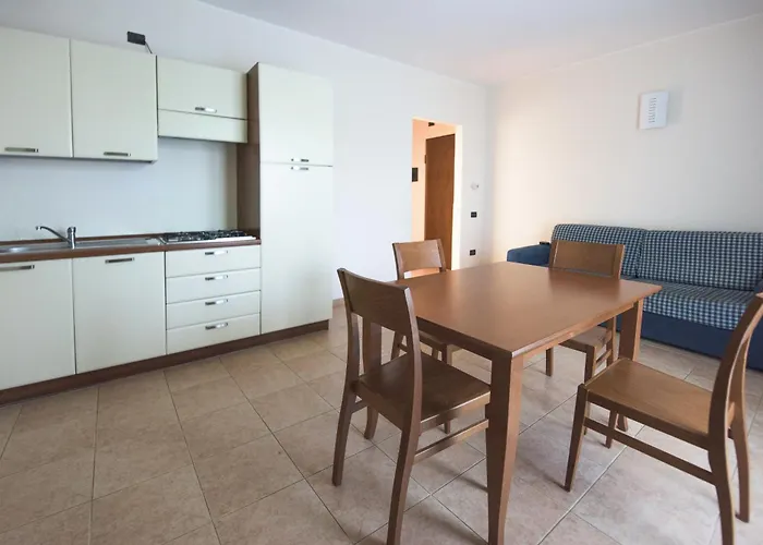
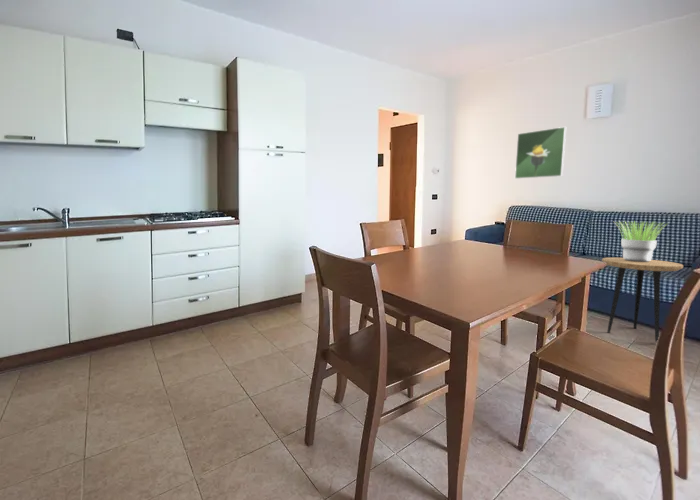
+ side table (636, 298)
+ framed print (539, 154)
+ potted plant (638, 240)
